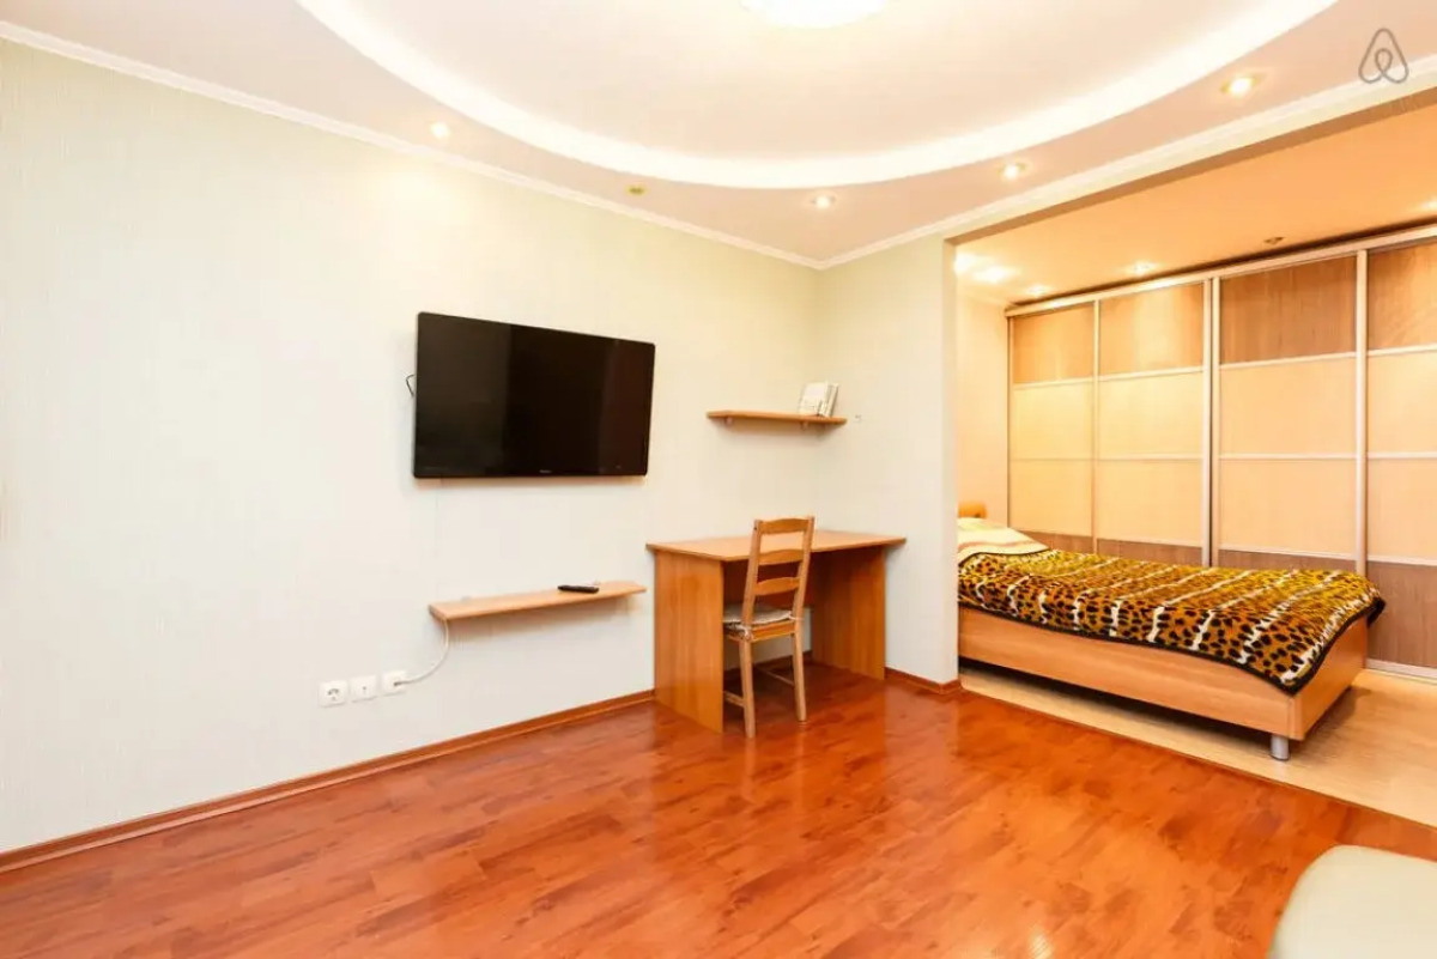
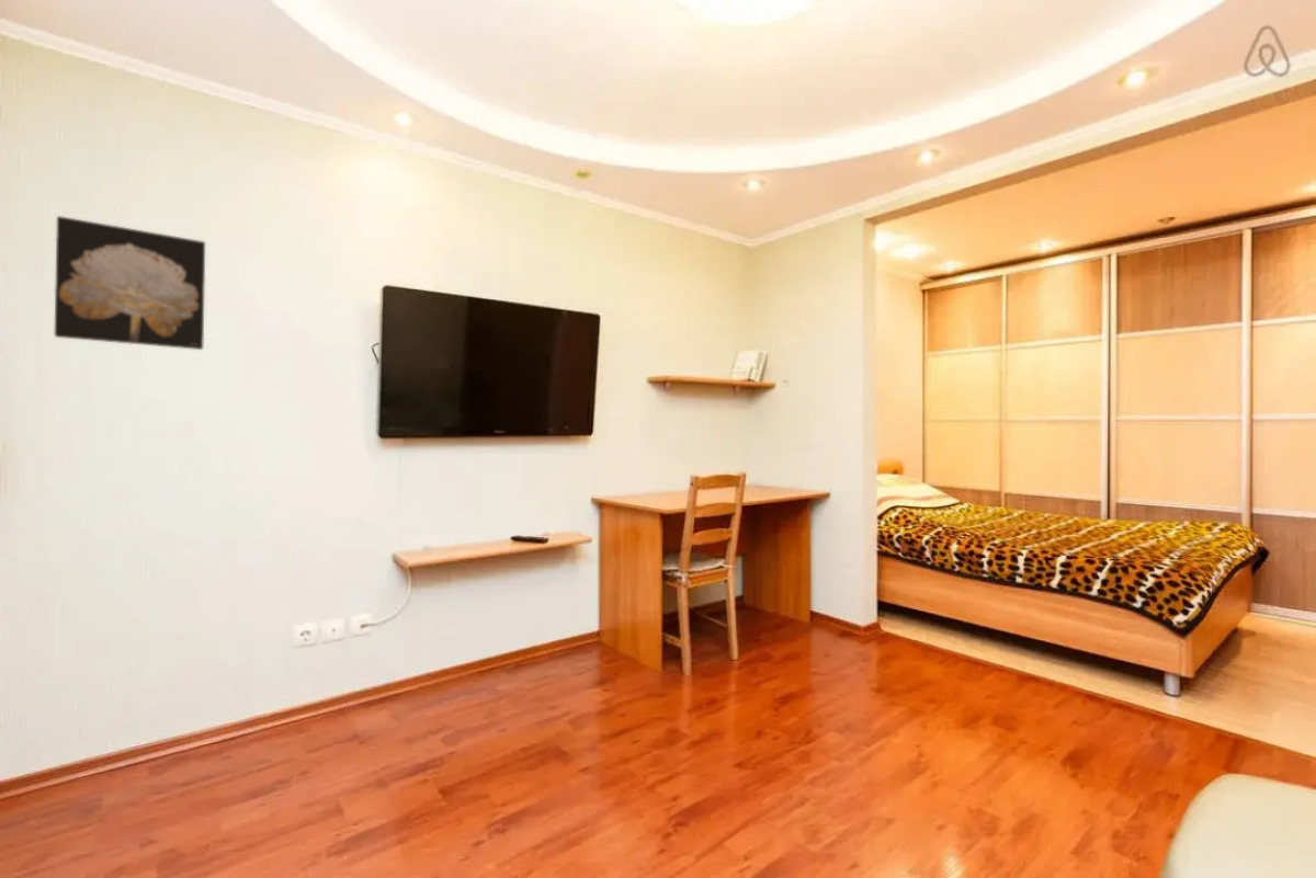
+ wall art (134, 286)
